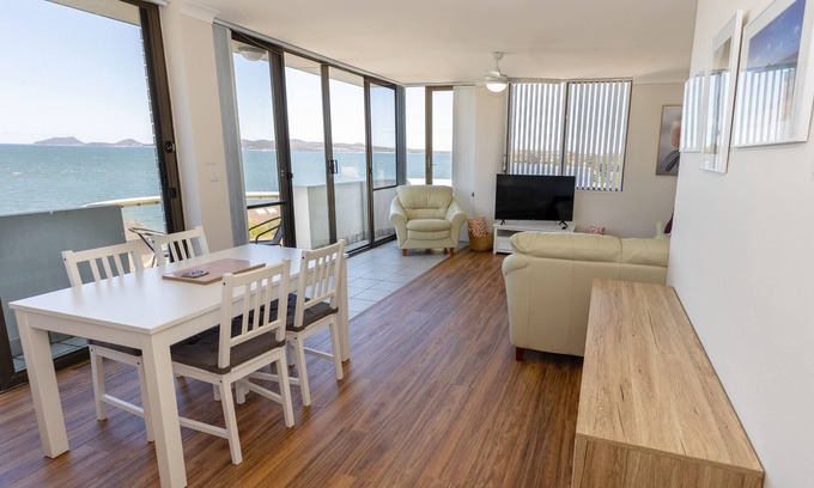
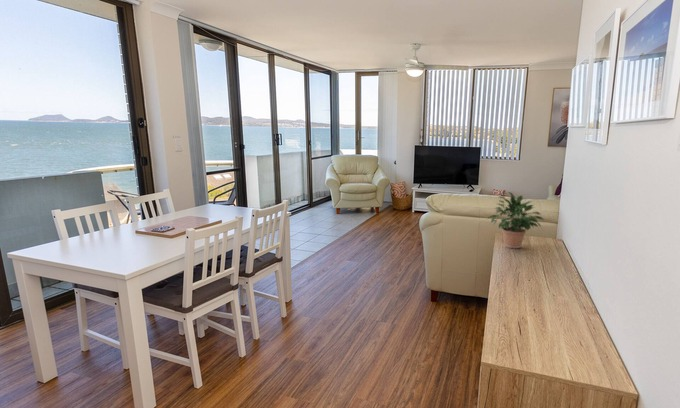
+ potted plant (515, 221)
